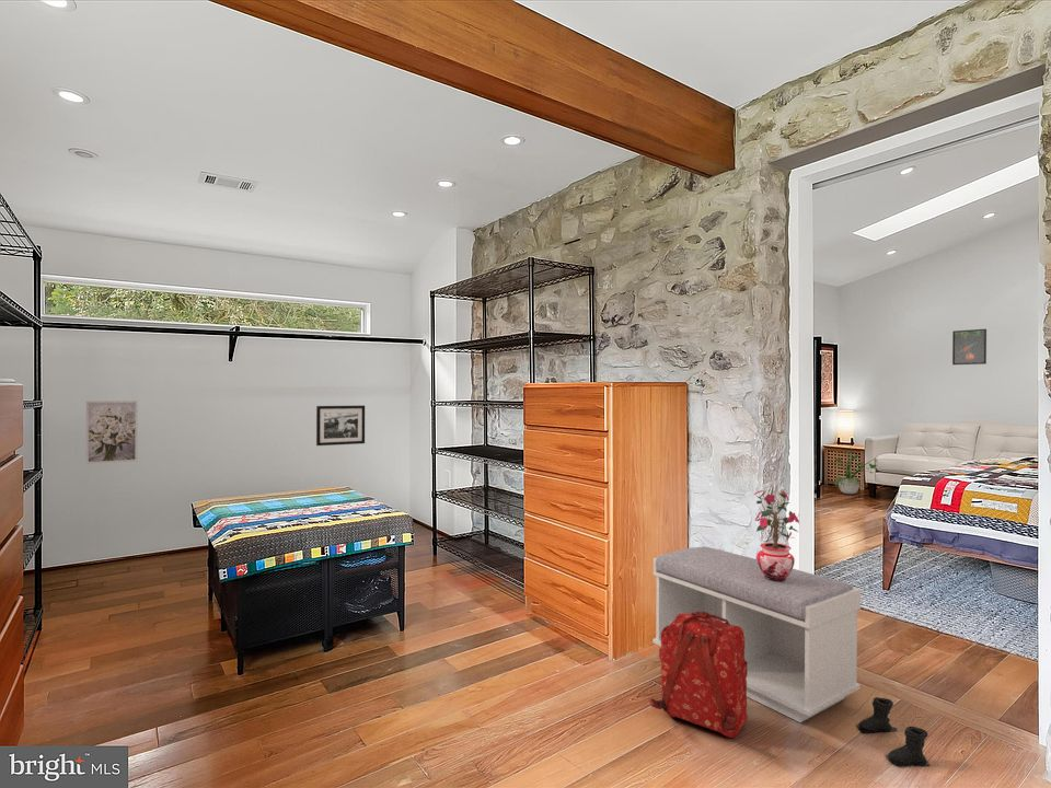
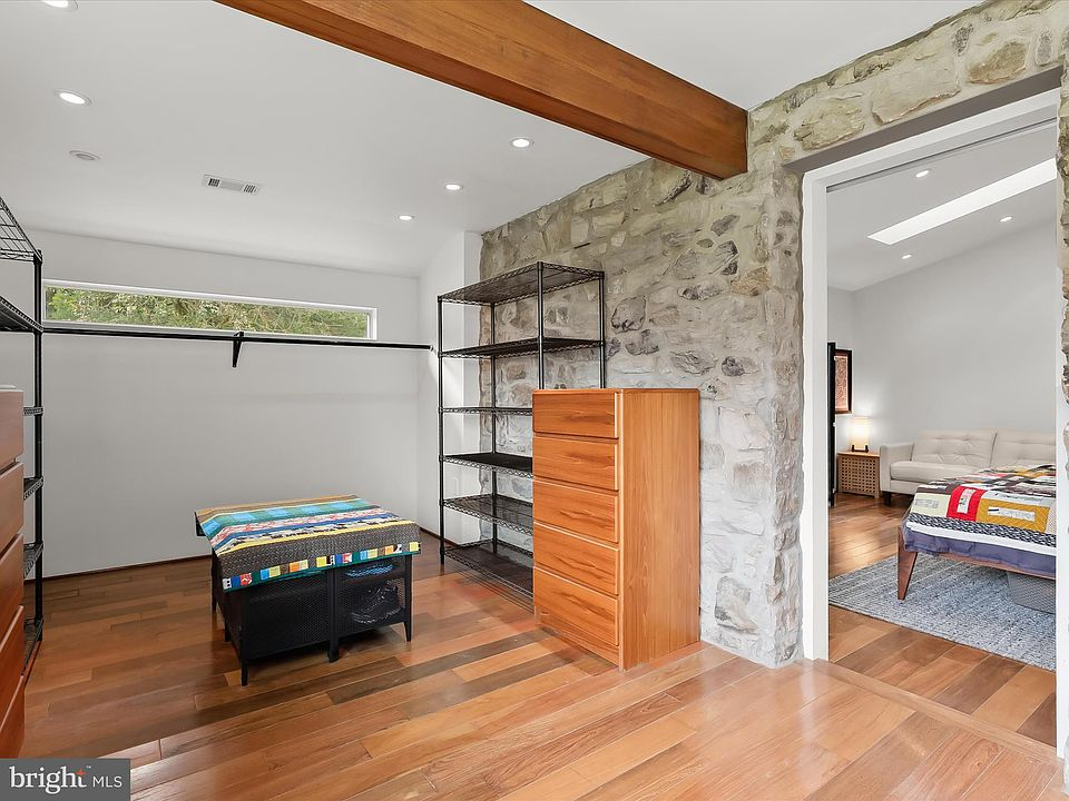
- boots (891, 728)
- backpack (702, 669)
- wall art (112, 431)
- bench (747, 621)
- potted plant (856, 470)
- potted plant (776, 532)
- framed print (969, 347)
- picture frame (340, 425)
